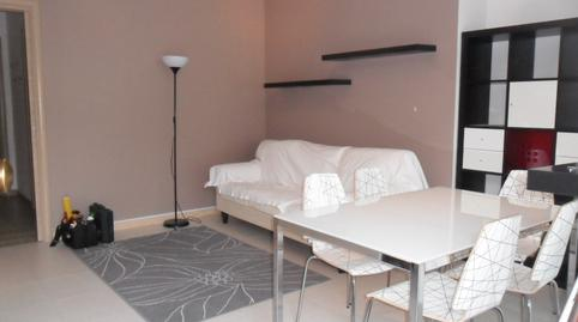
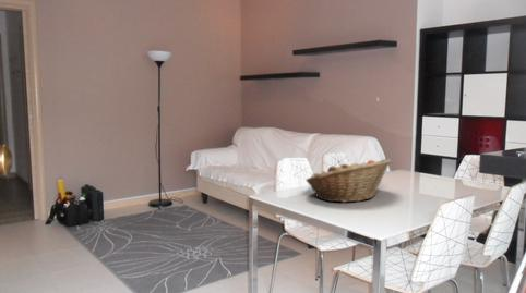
+ fruit basket (349, 176)
